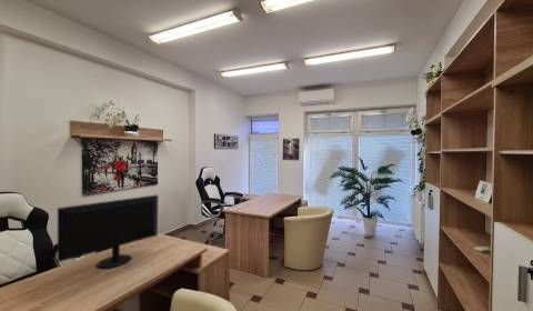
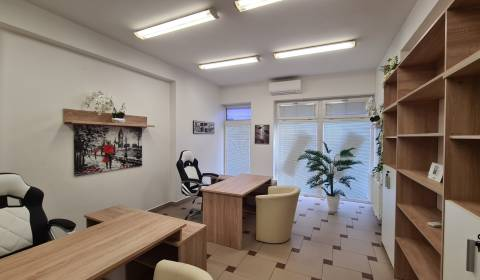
- computer monitor (114, 231)
